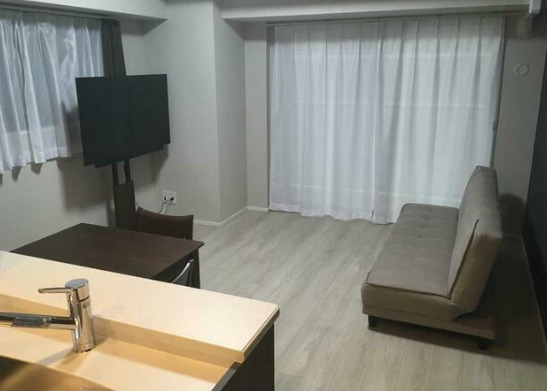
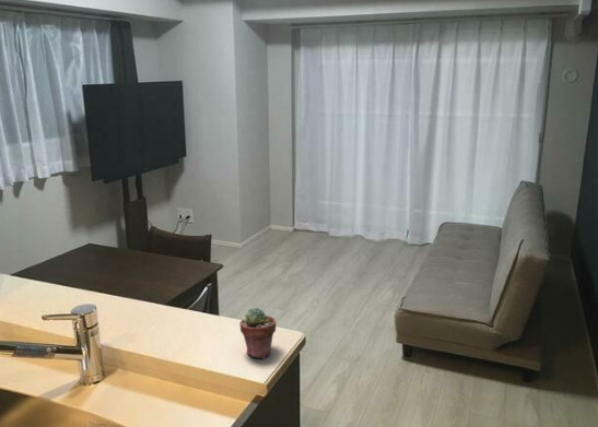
+ potted succulent (257, 330)
